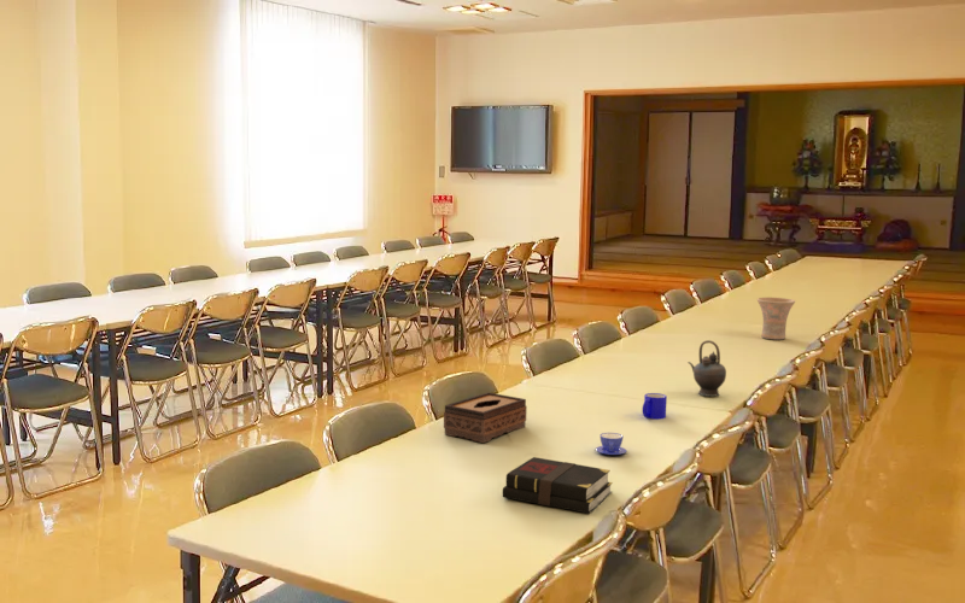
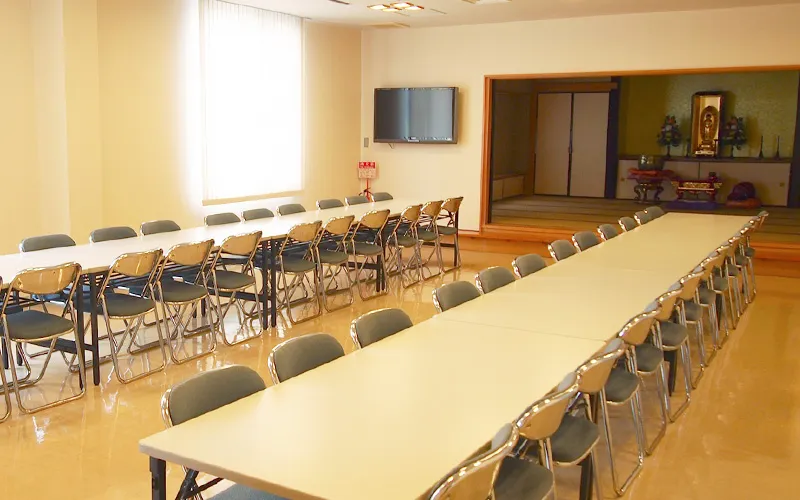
- vase (774, 318)
- tissue box (485, 416)
- teacup (610, 444)
- mug (651, 406)
- book (557, 484)
- teapot (706, 367)
